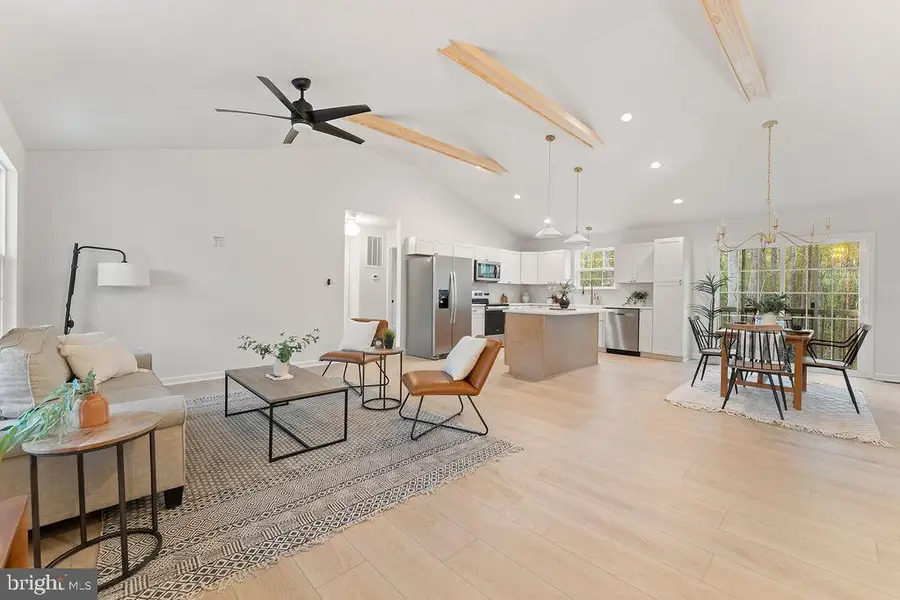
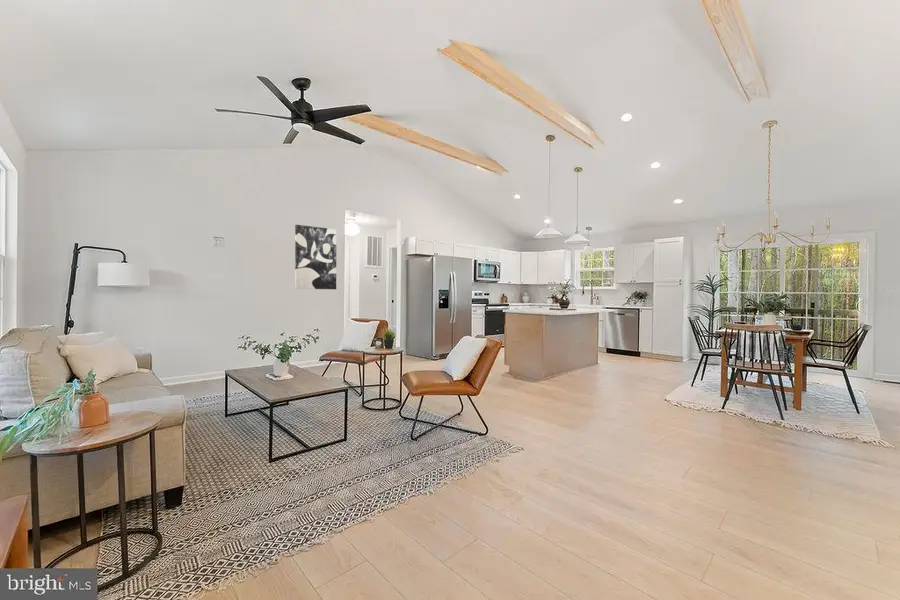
+ wall art (316, 258)
